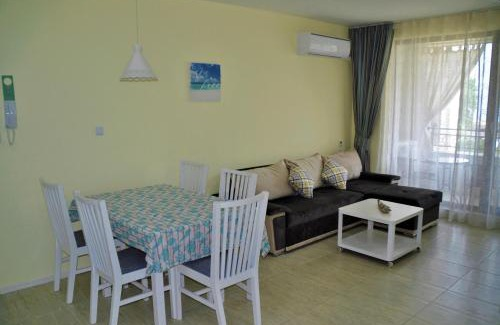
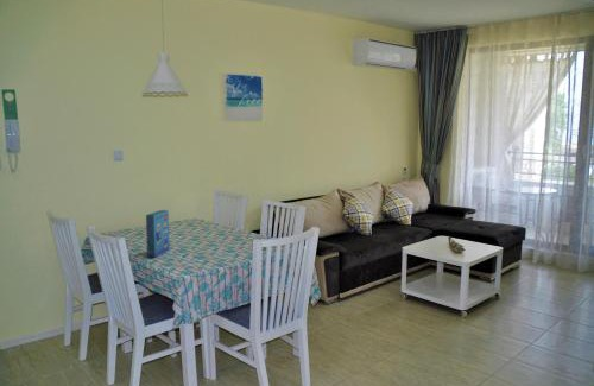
+ cereal box (158, 233)
